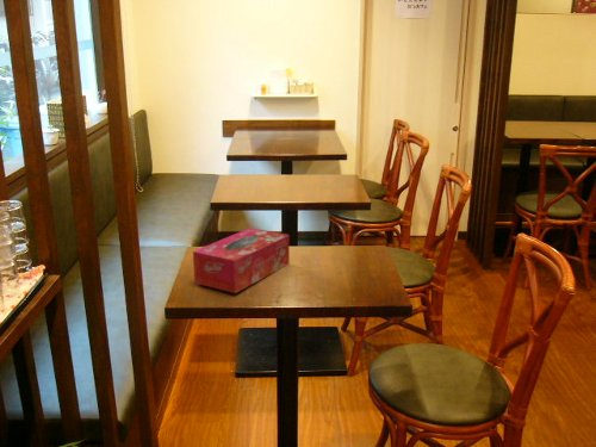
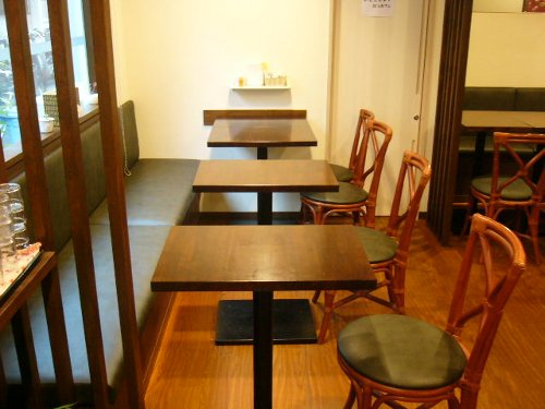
- tissue box (243, 257)
